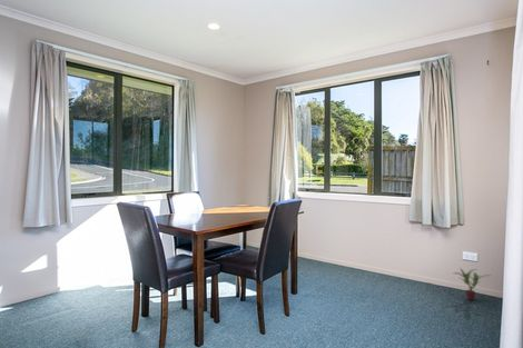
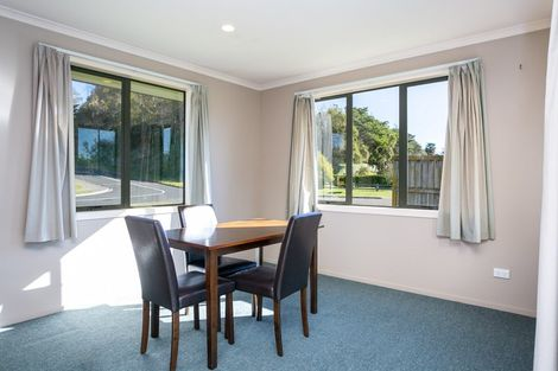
- potted plant (471, 286)
